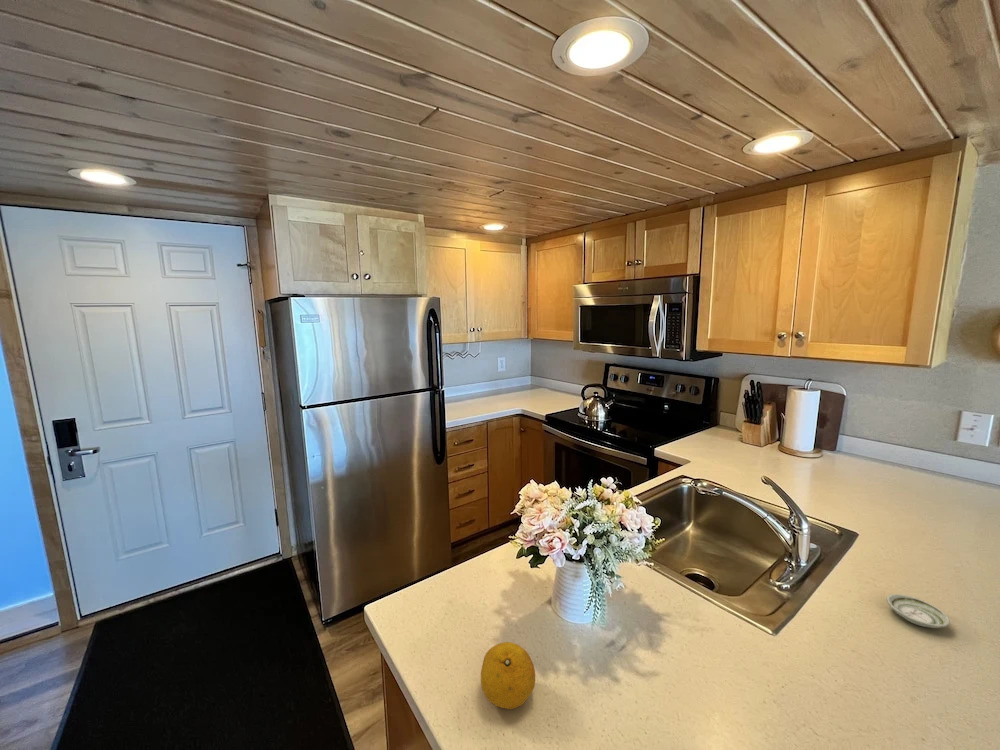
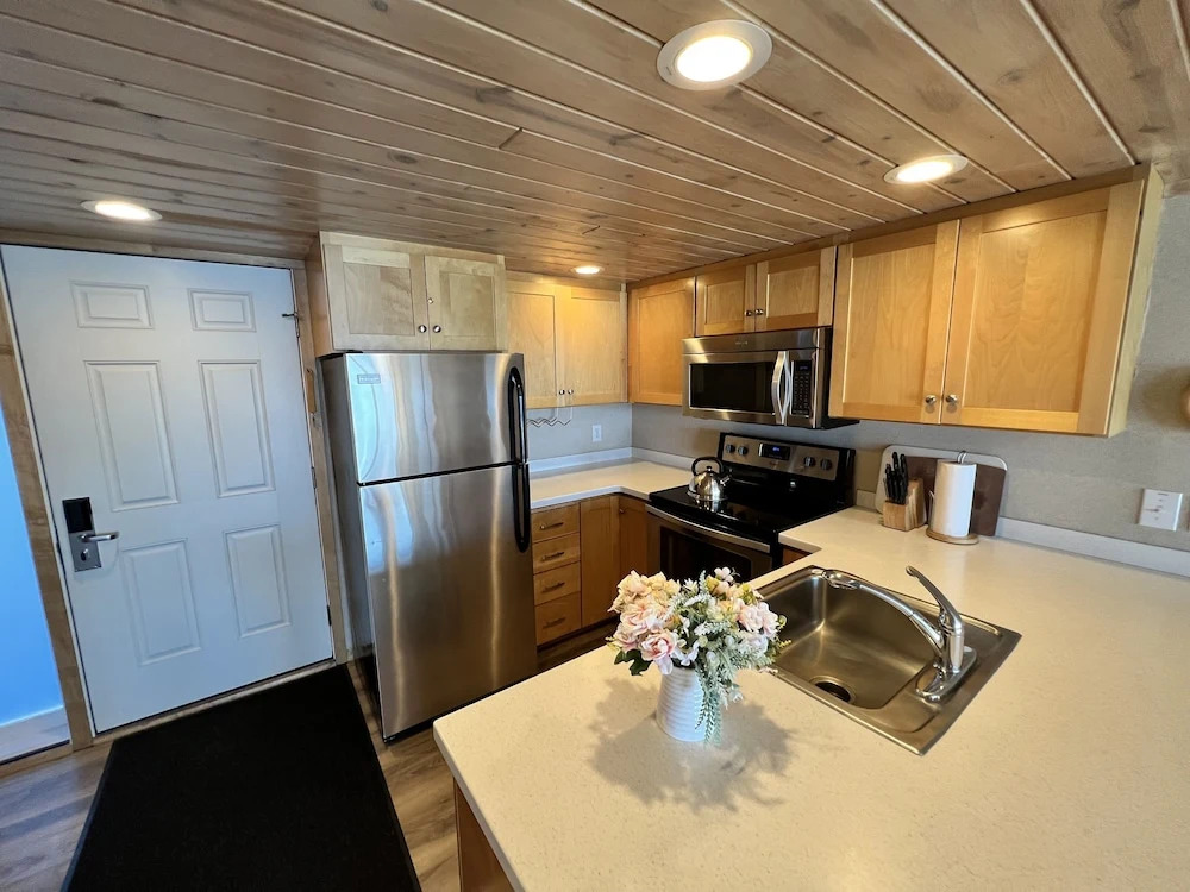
- fruit (508, 672)
- saucer (916, 613)
